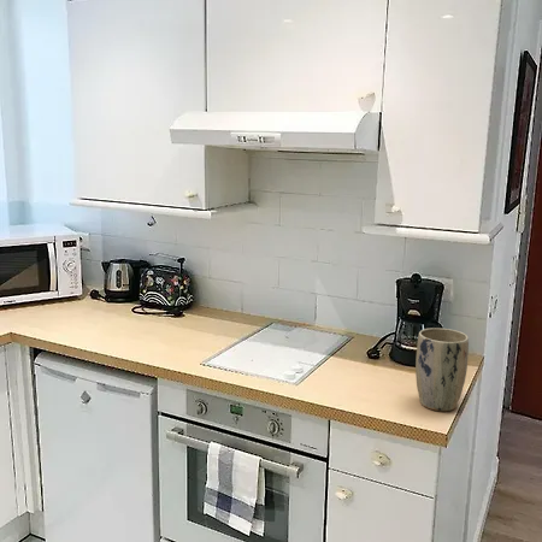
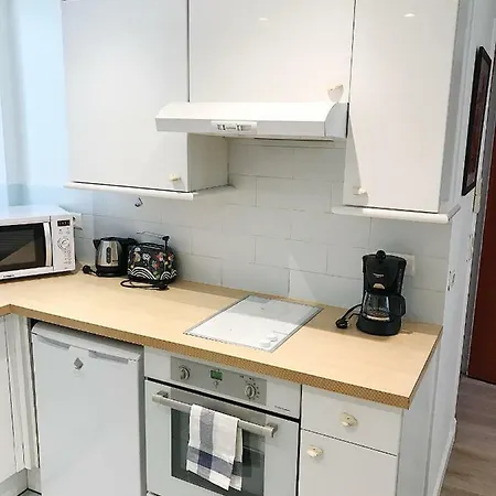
- plant pot (440, 370)
